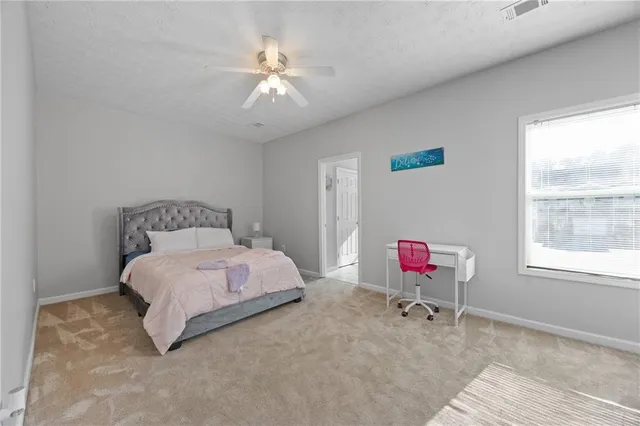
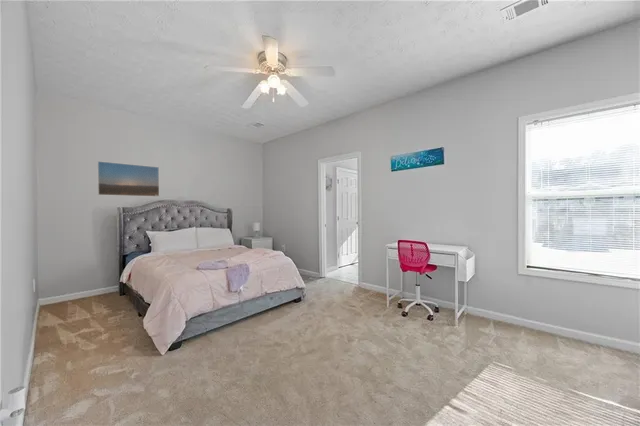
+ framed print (130, 180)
